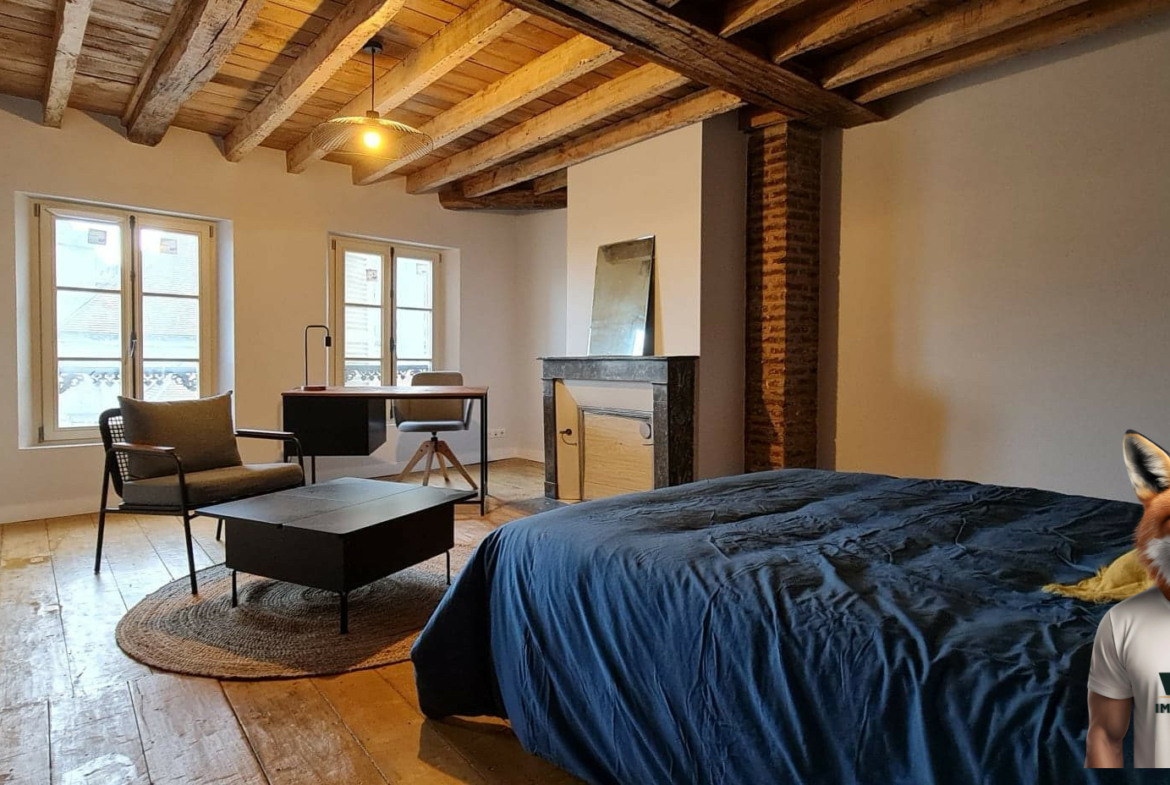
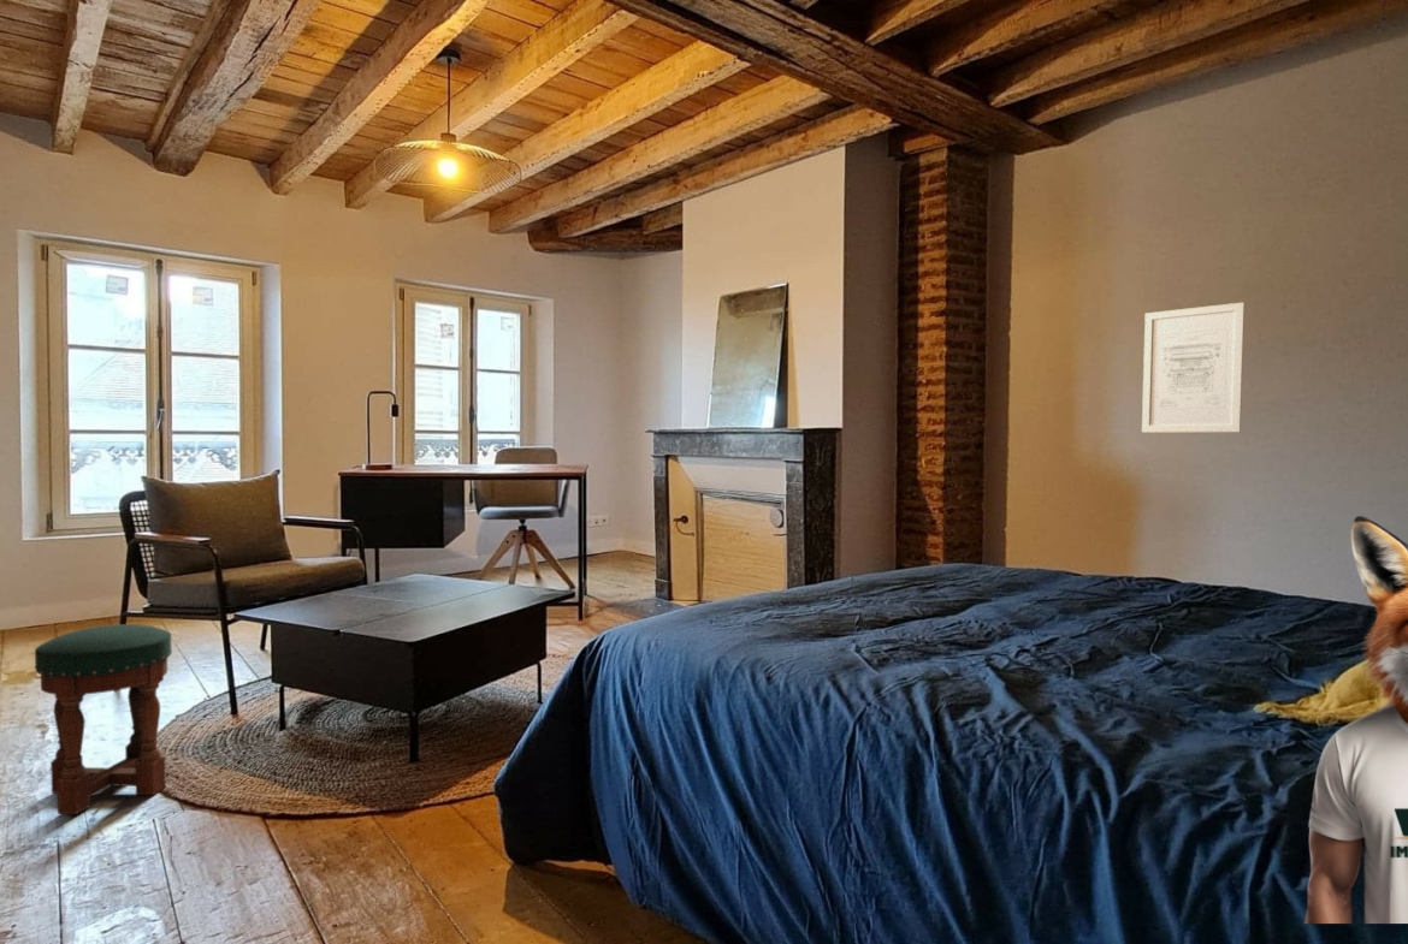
+ wall art (1190, 369)
+ stool (105, 691)
